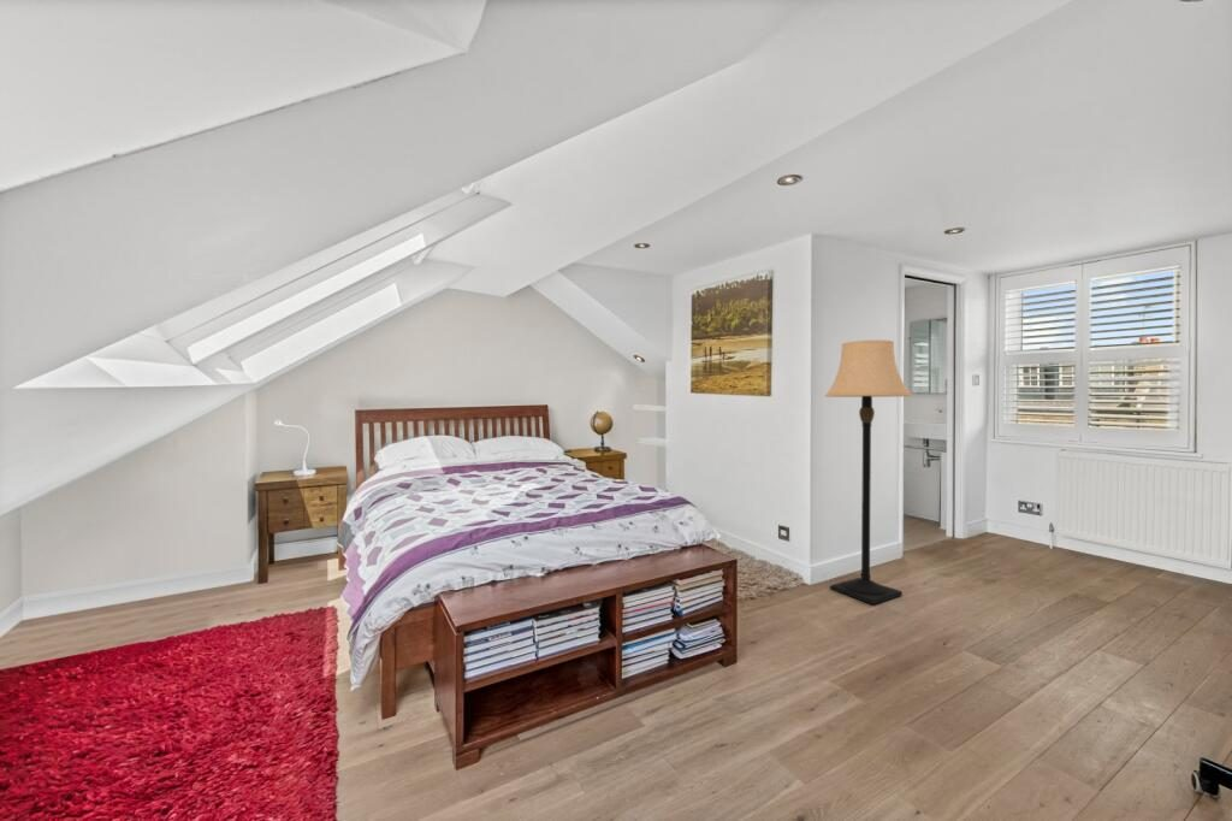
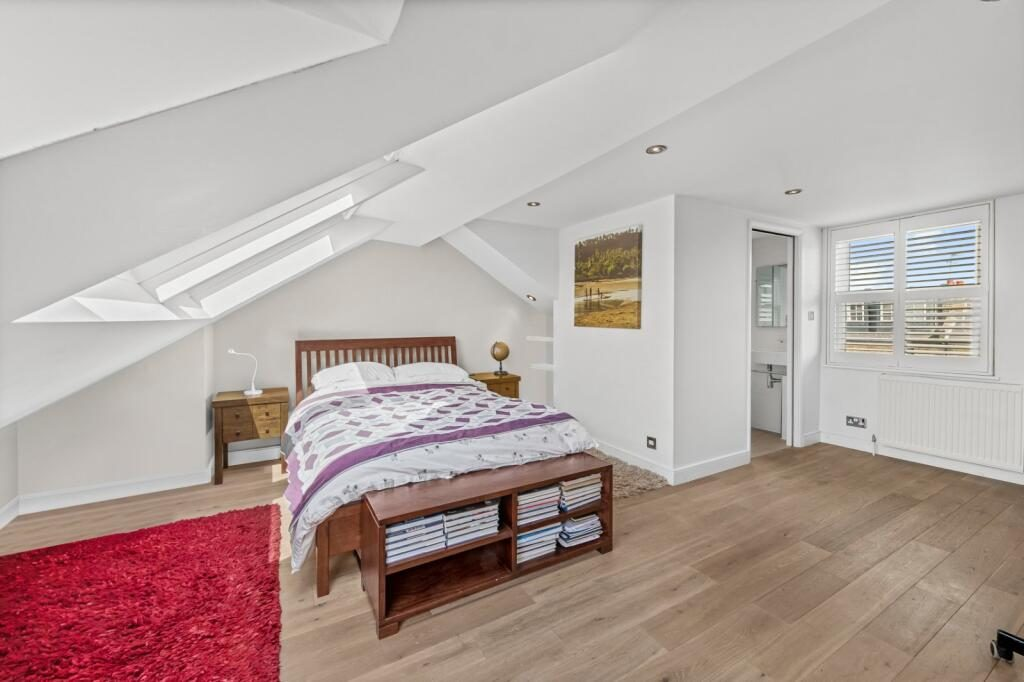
- lamp (866, 467)
